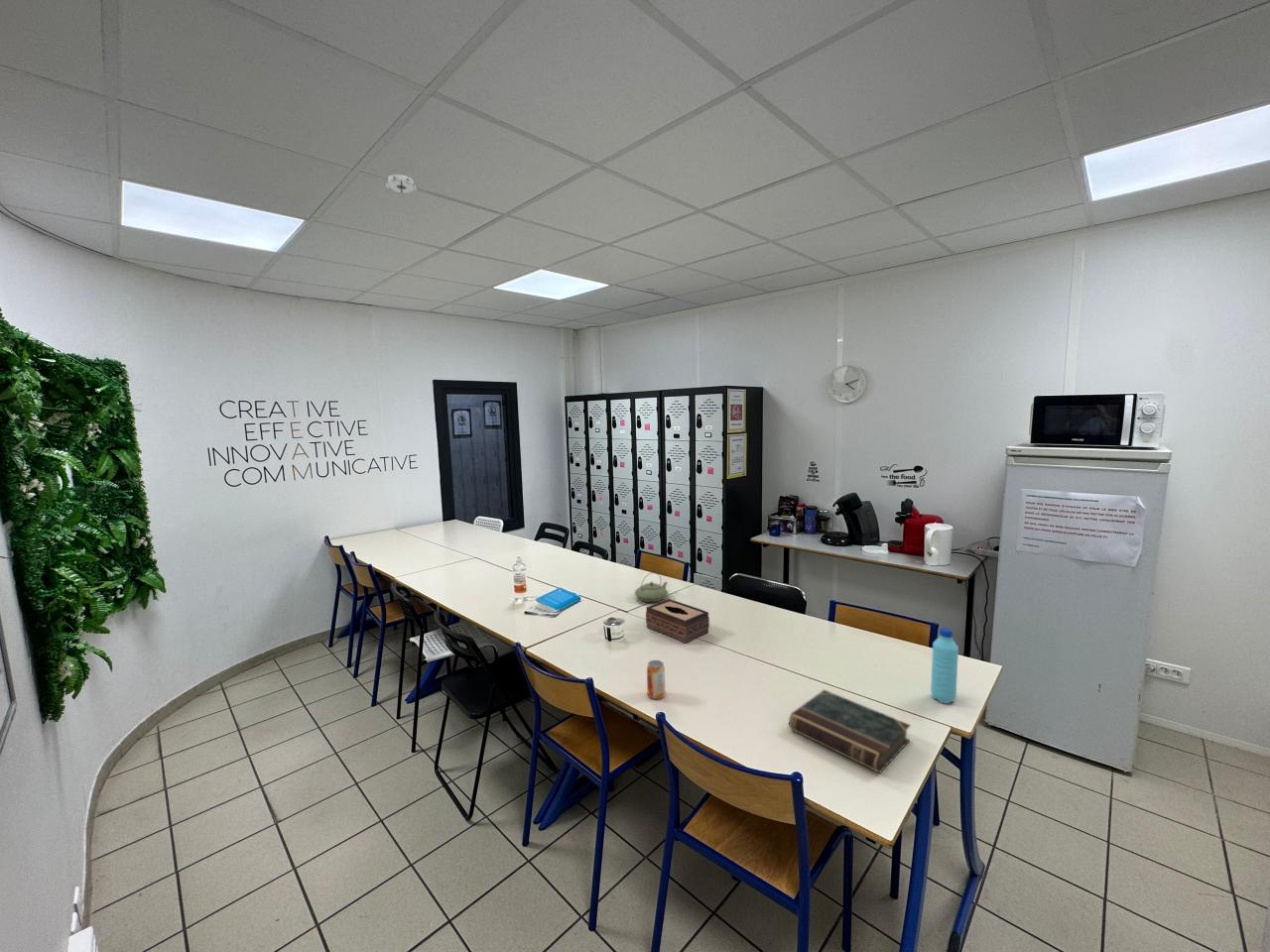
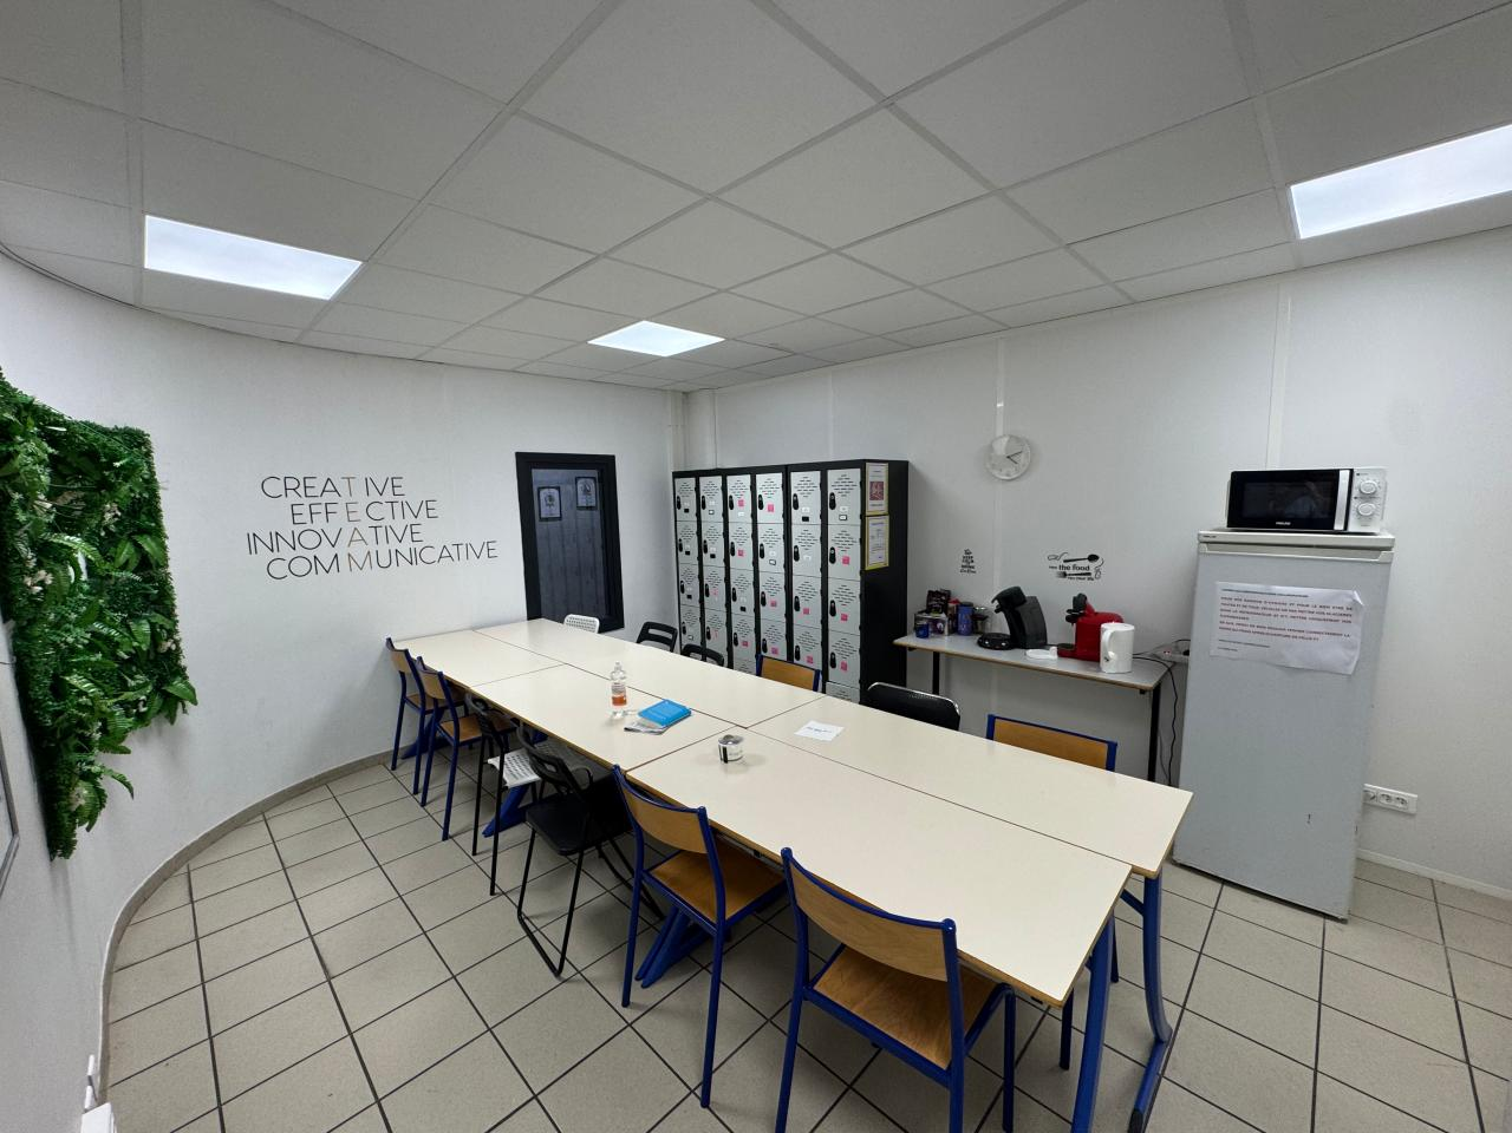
- beverage can (656, 679)
- water bottle (945, 664)
- tissue box (677, 620)
- smoke detector (400, 183)
- book (847, 727)
- teapot (653, 584)
